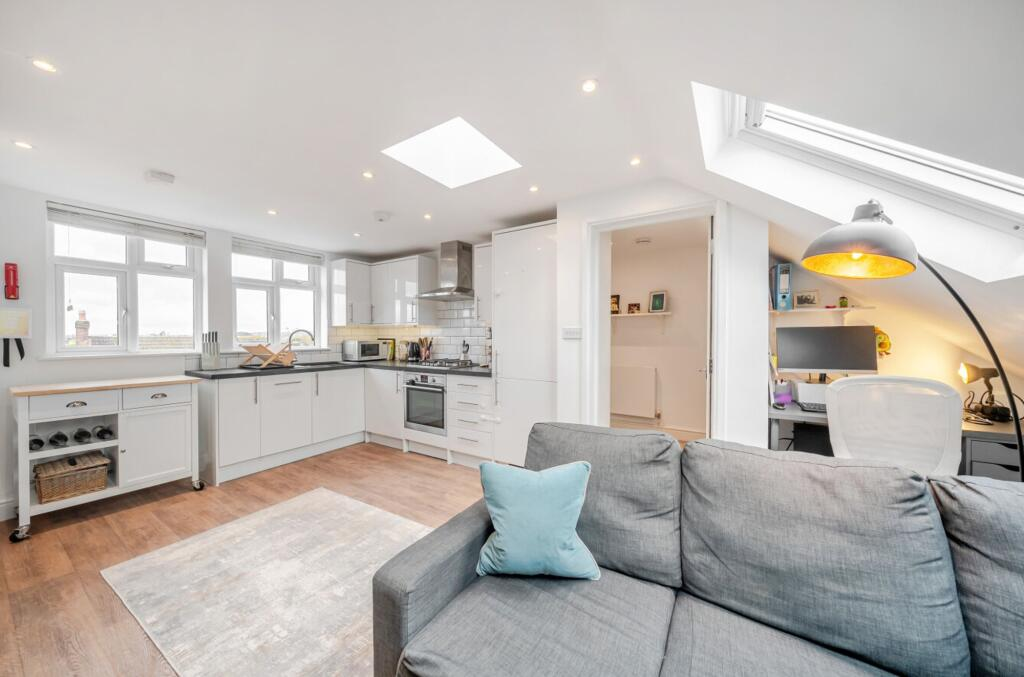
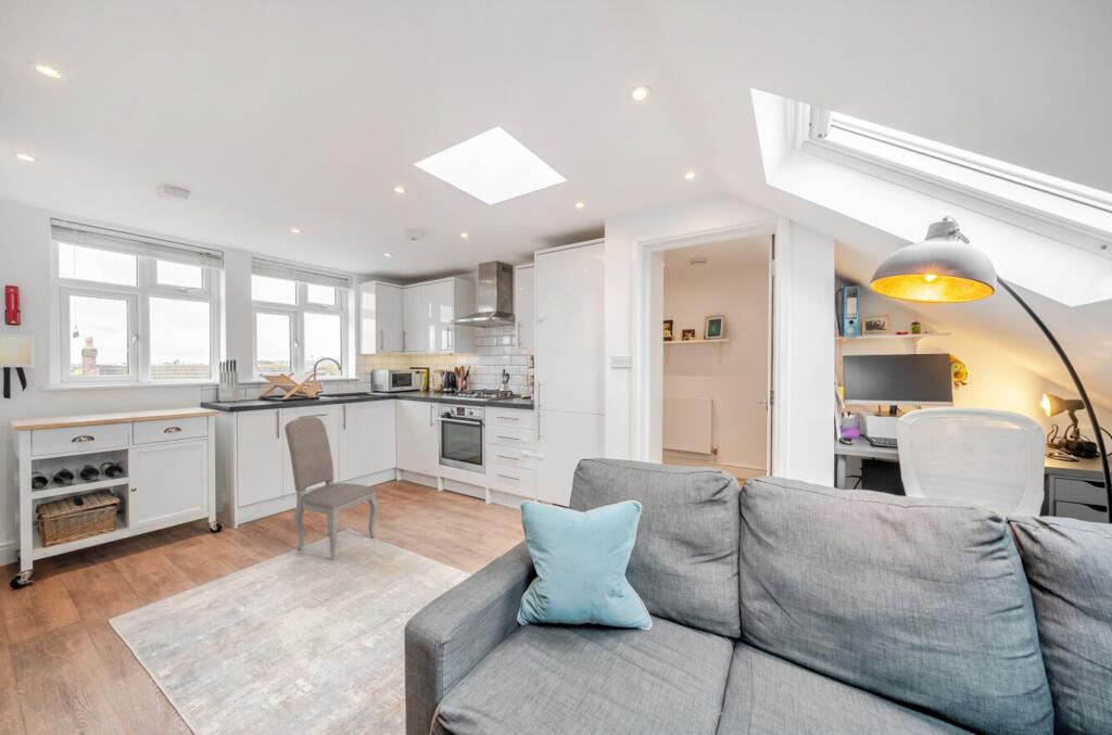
+ dining chair (332, 481)
